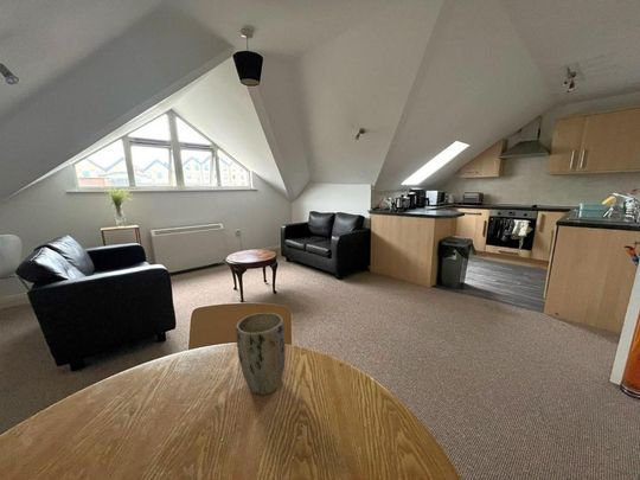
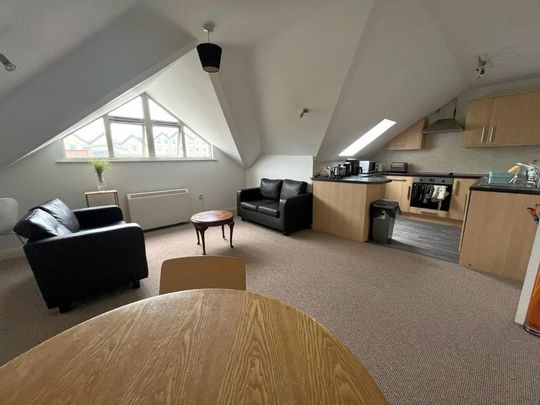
- plant pot (262, 353)
